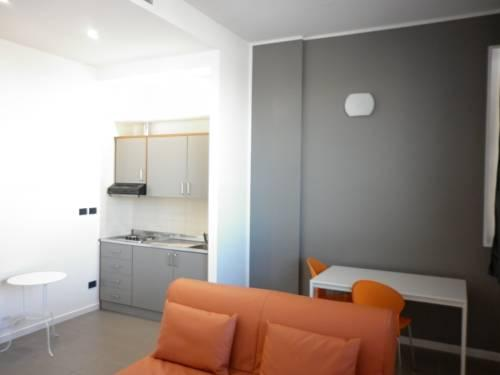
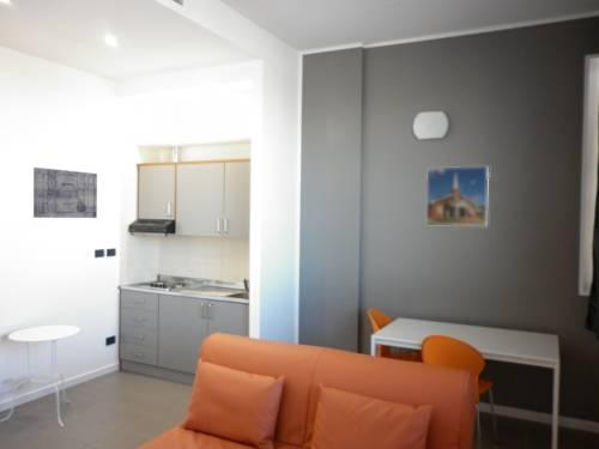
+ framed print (456, 196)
+ wall art (66, 194)
